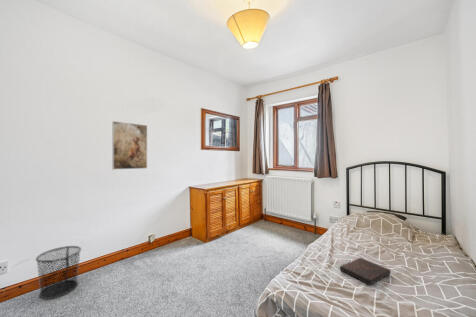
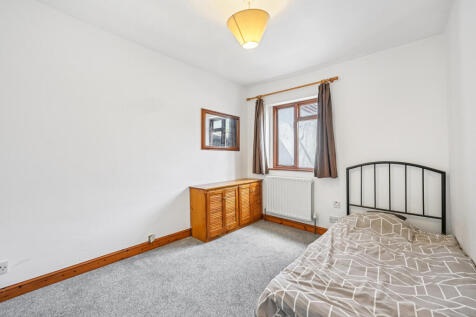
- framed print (130, 146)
- book (364, 270)
- waste bin (60, 270)
